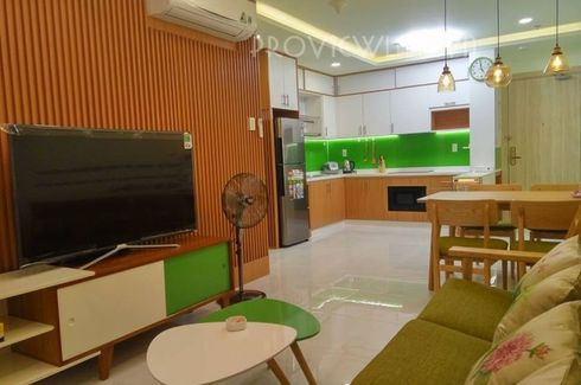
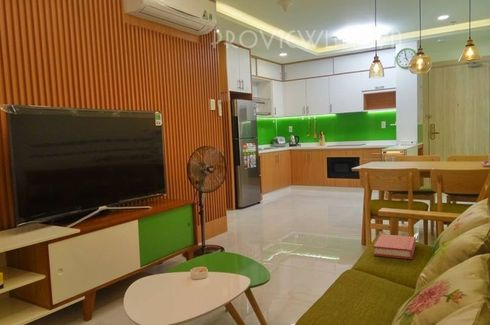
+ hardback book (395, 245)
